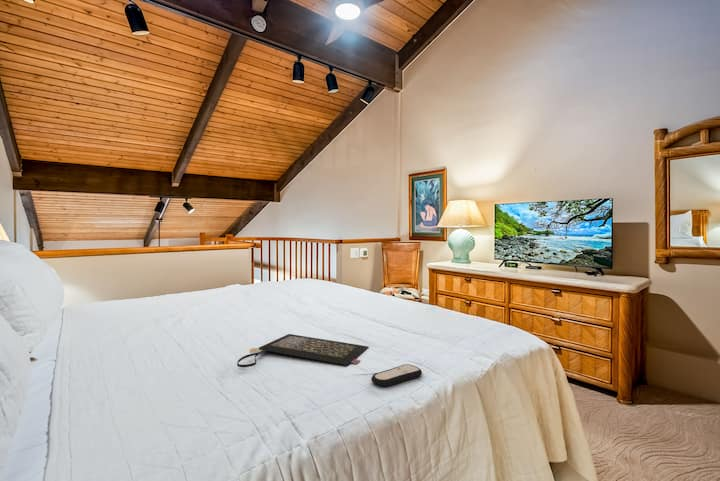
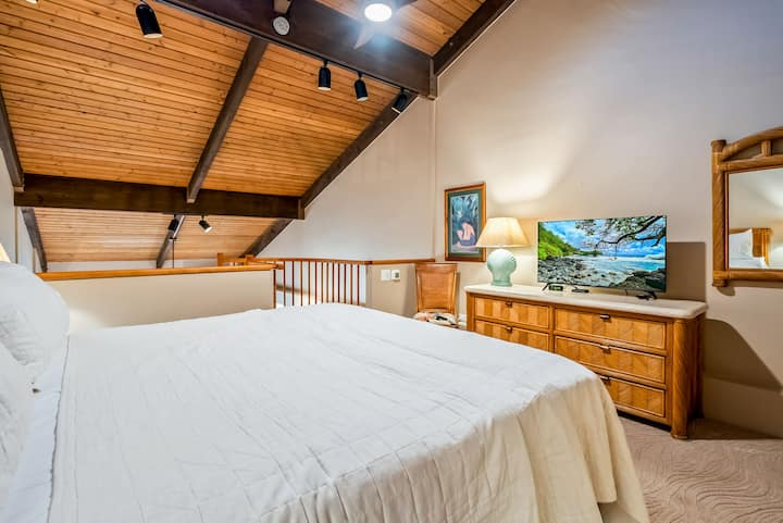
- clutch bag (308, 347)
- remote control (396, 374)
